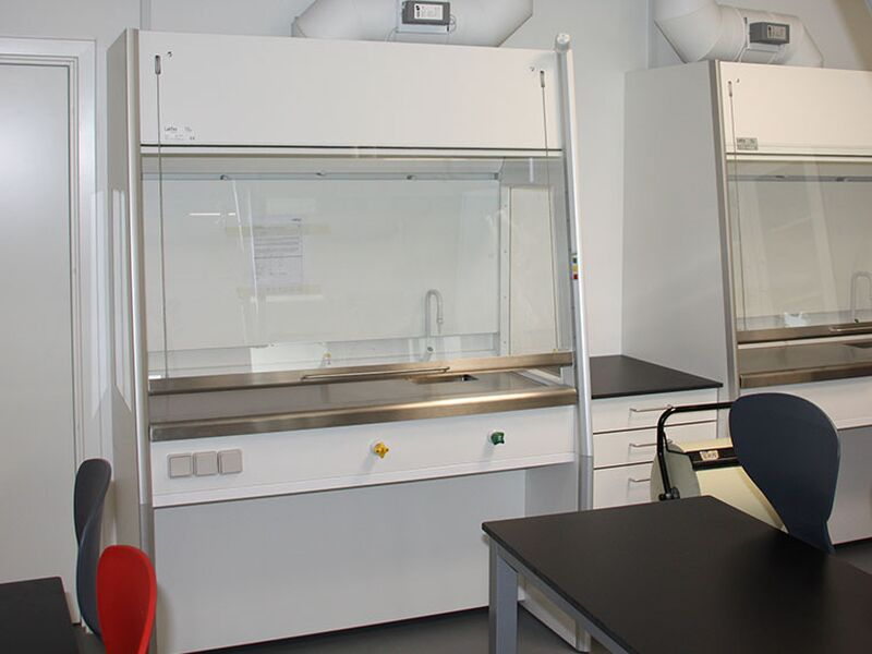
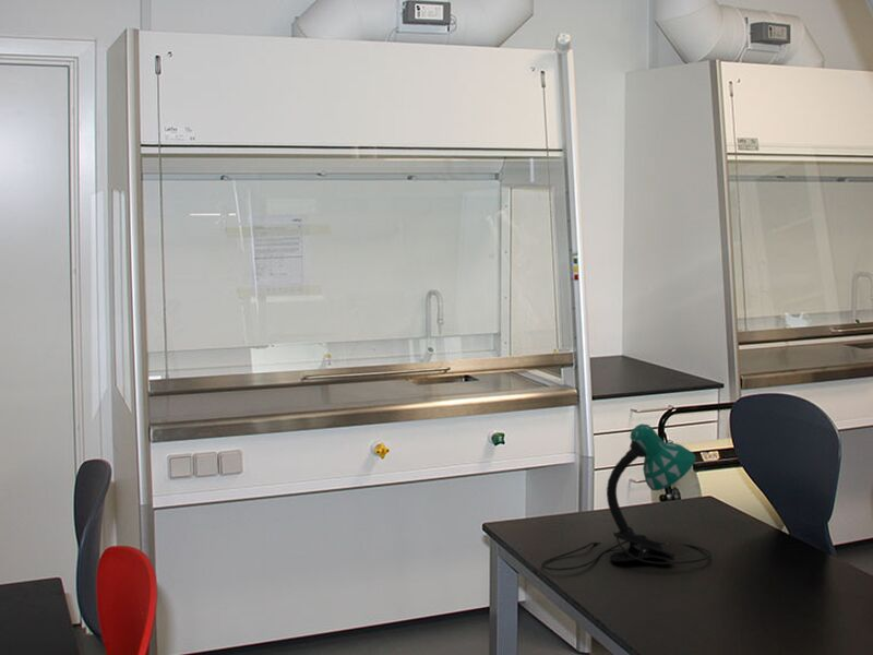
+ desk lamp (615, 489)
